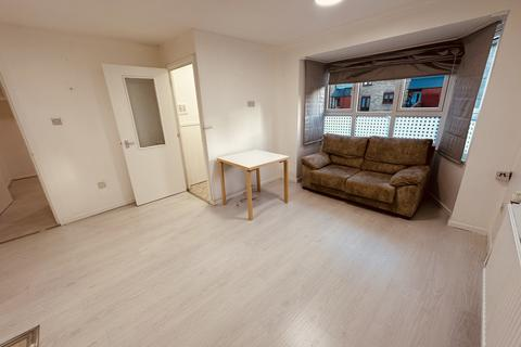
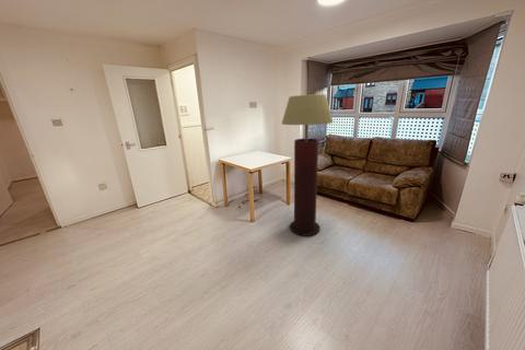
+ floor lamp (305, 167)
